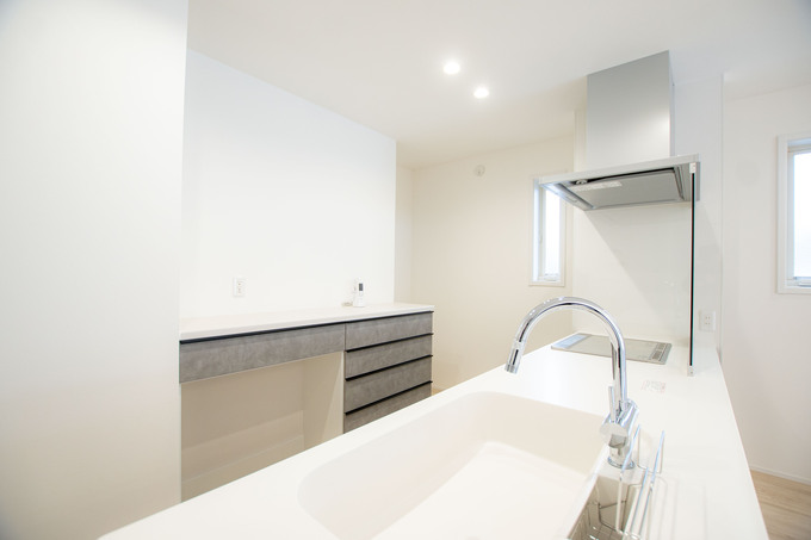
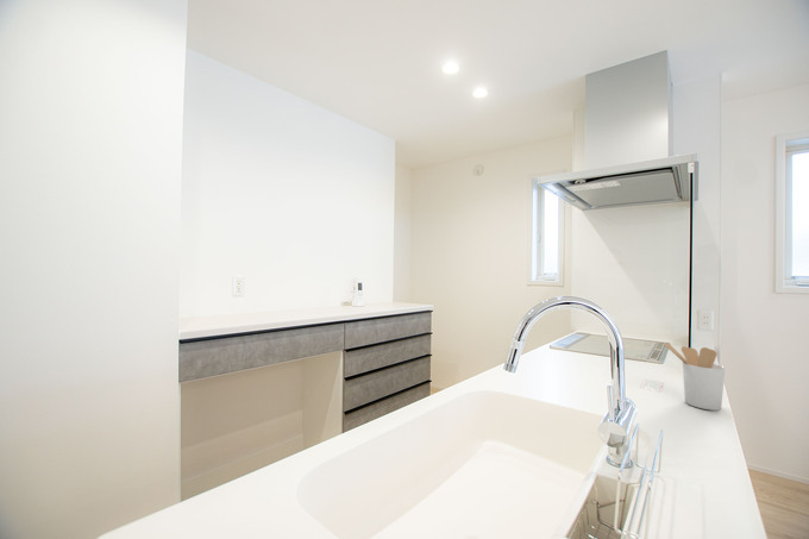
+ utensil holder (691, 372)
